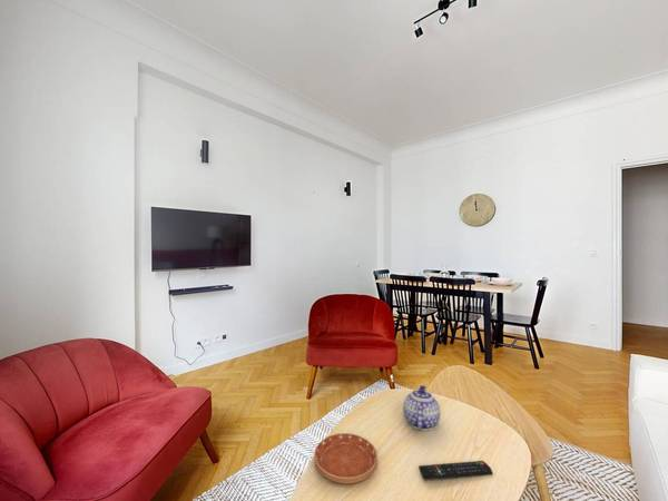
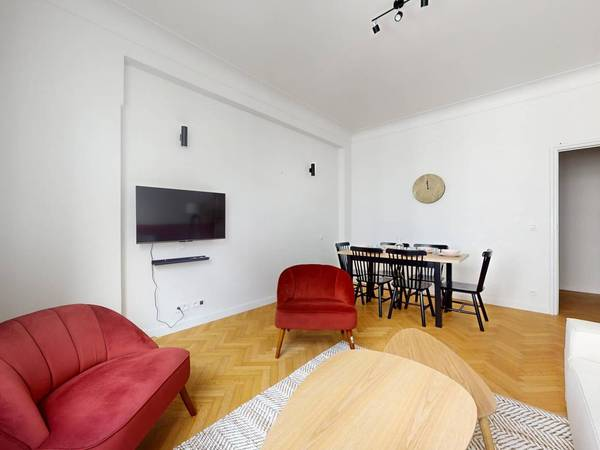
- teapot (421, 405)
- remote control (455, 470)
- saucer (345, 458)
